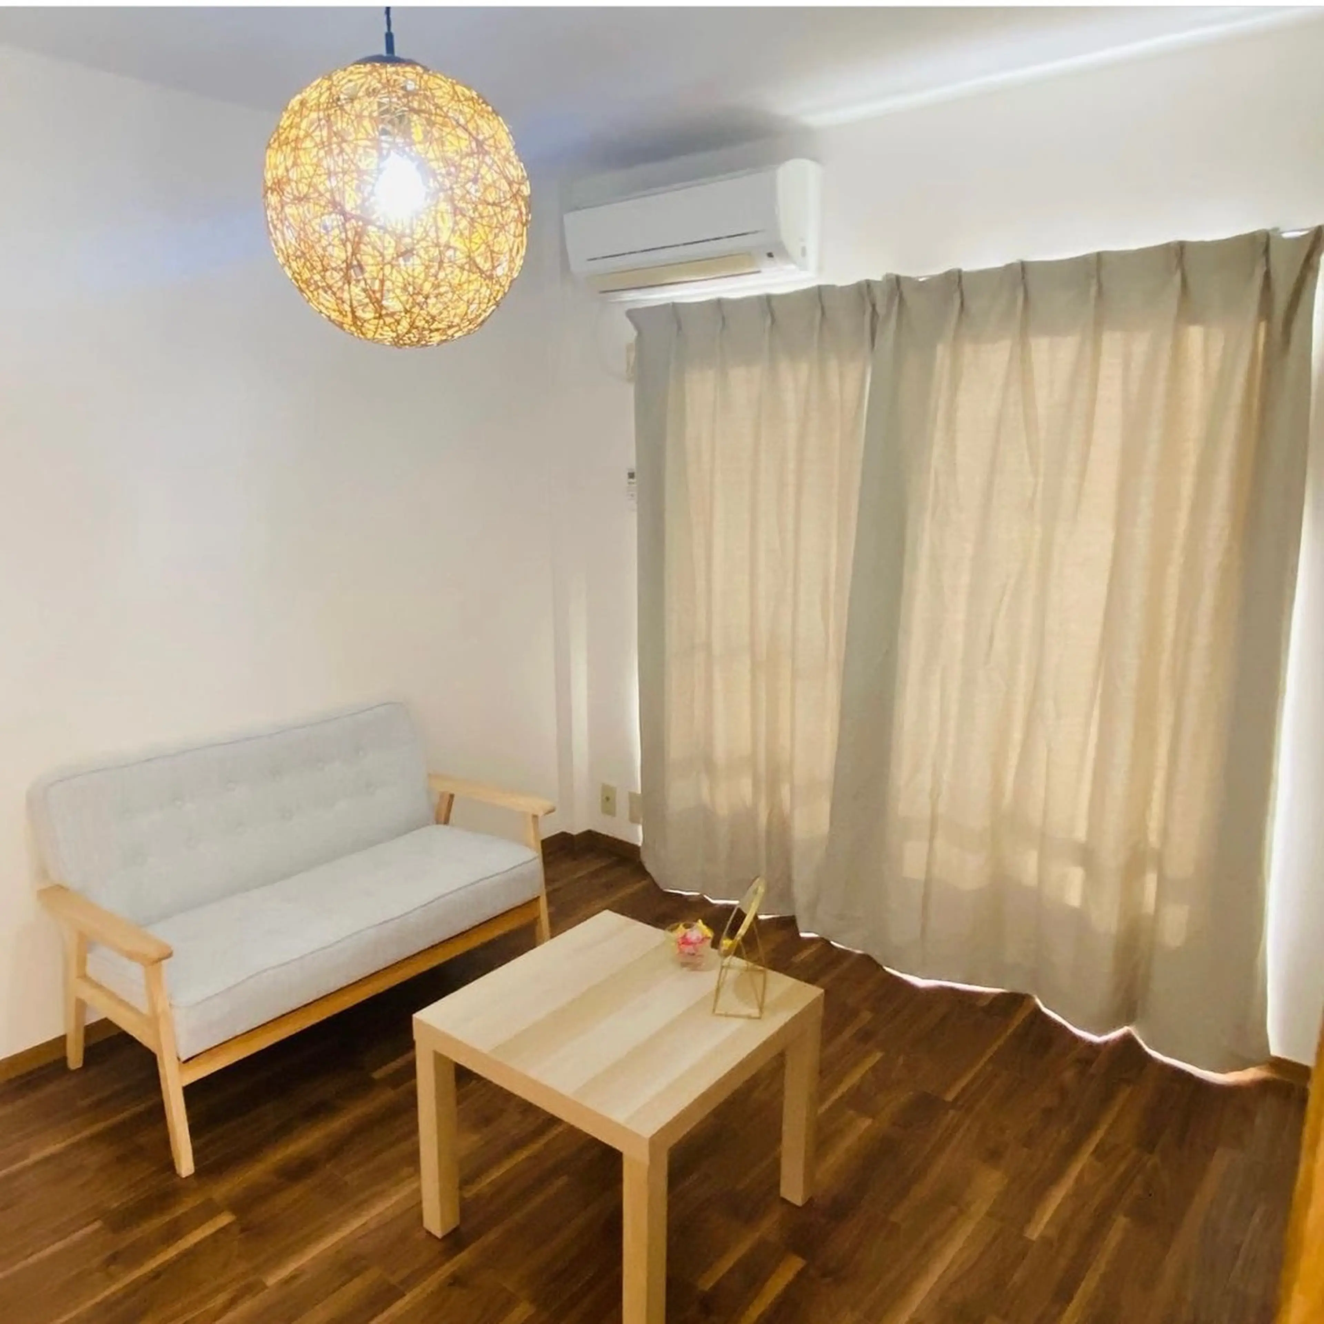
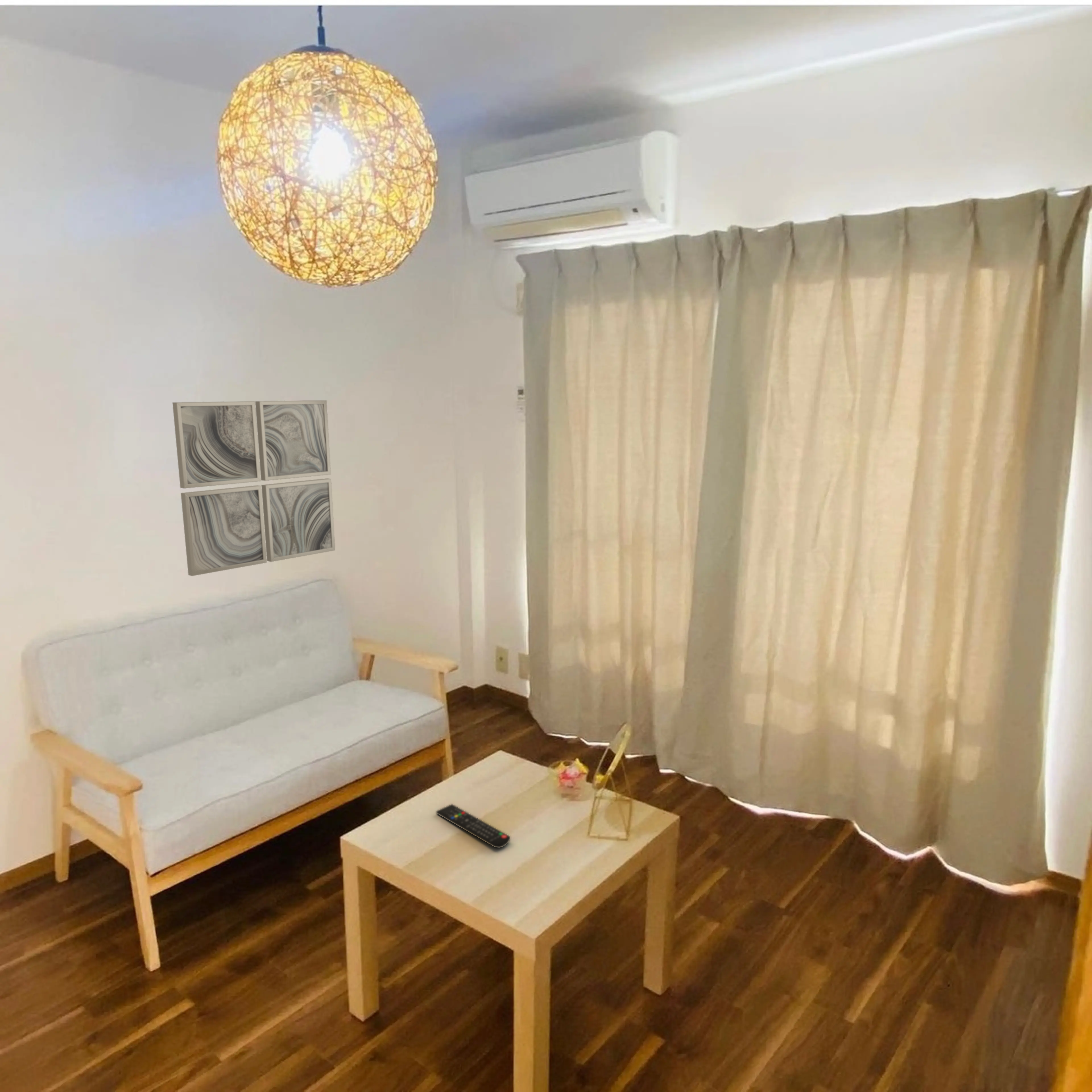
+ wall art (261, 485)
+ remote control (473, 826)
